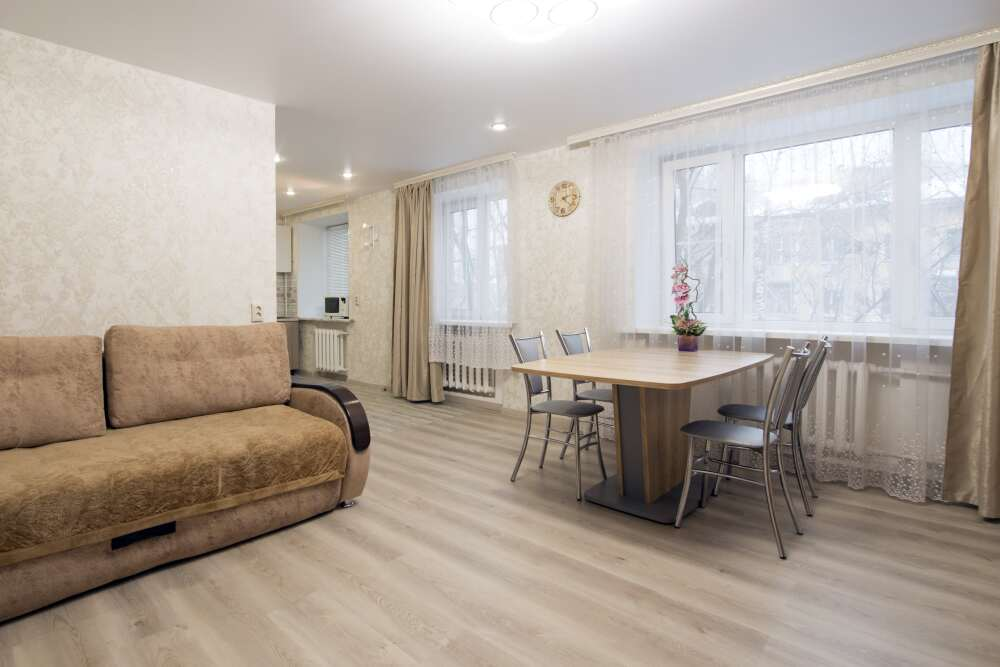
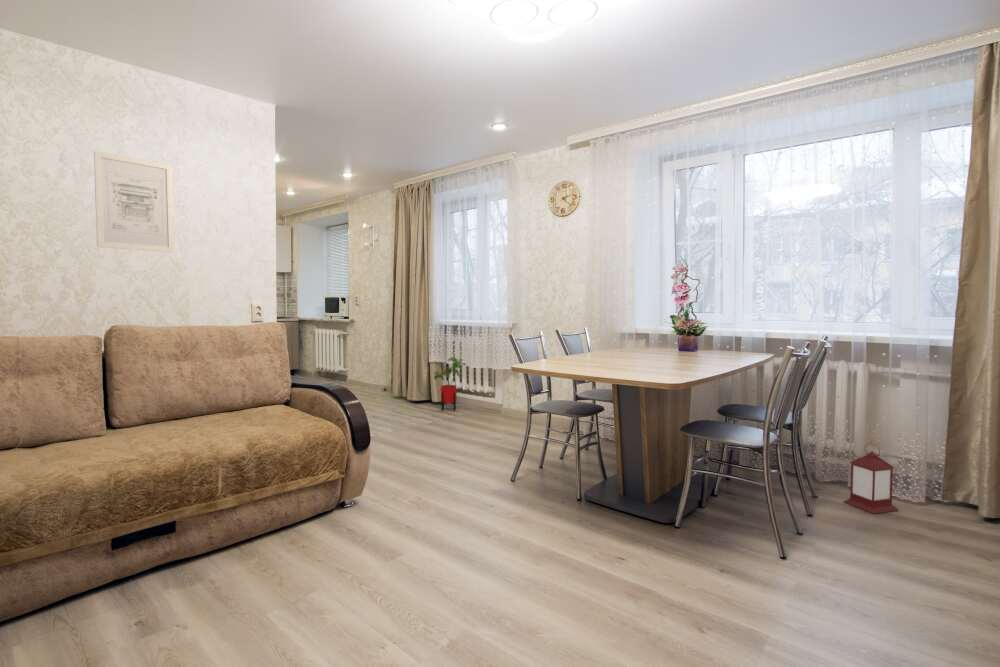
+ lantern (871, 474)
+ house plant (448, 383)
+ wall art (136, 204)
